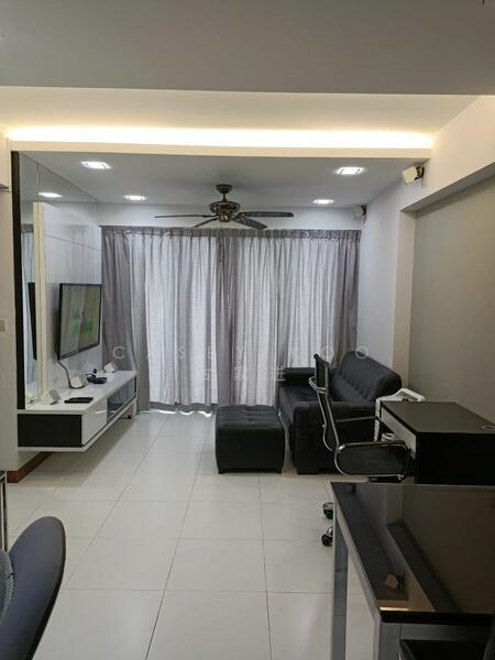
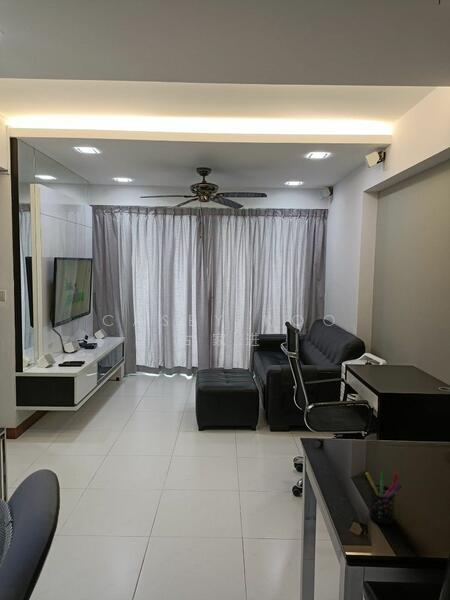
+ pen holder (383, 493)
